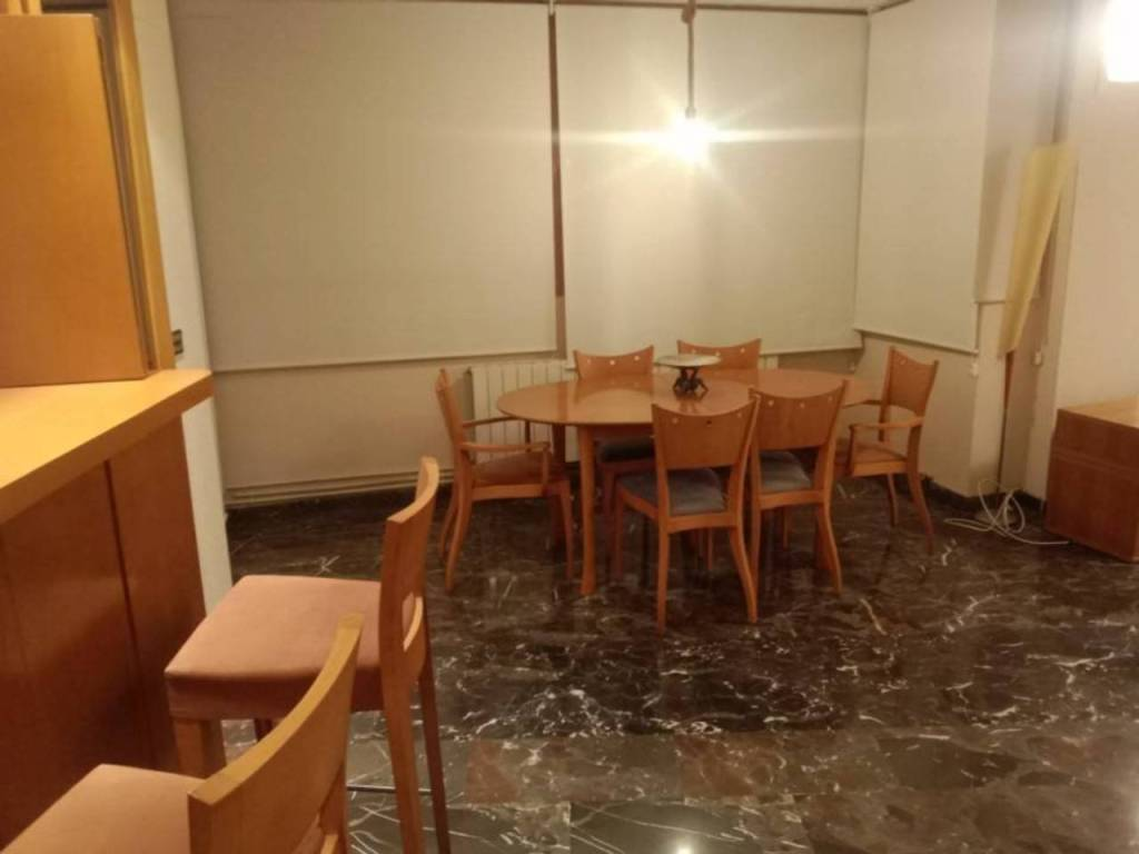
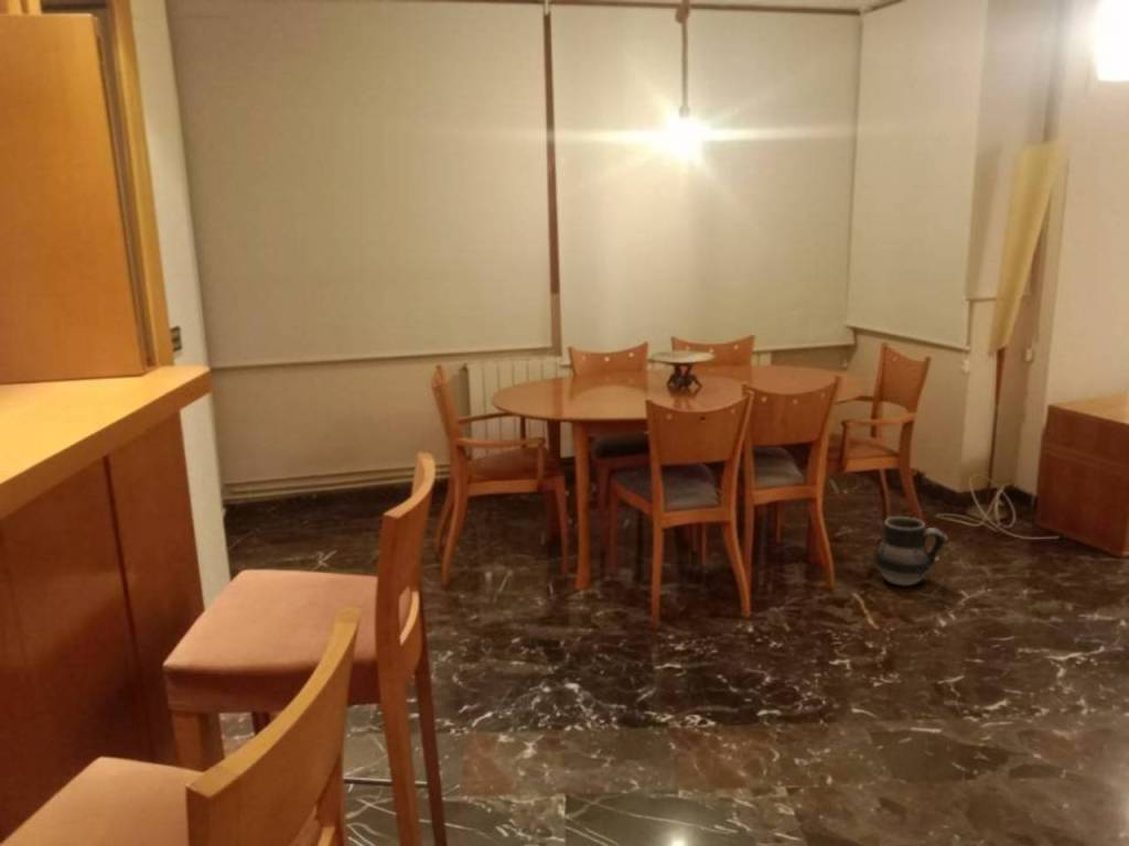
+ ceramic jug (908, 552)
